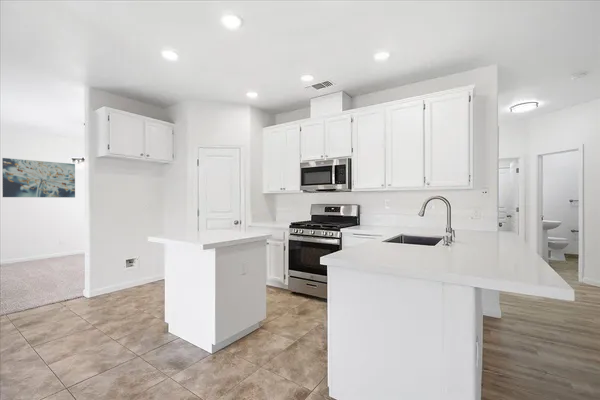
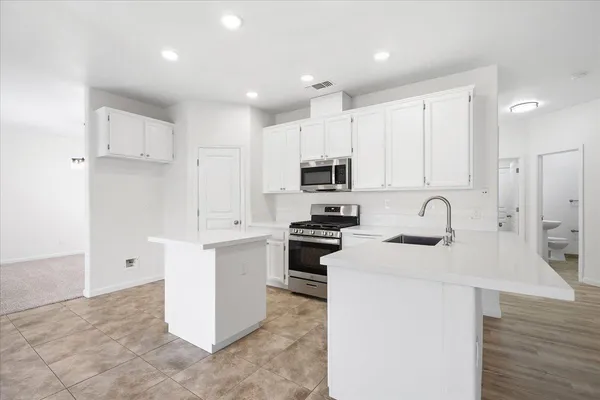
- wall art (41, 179)
